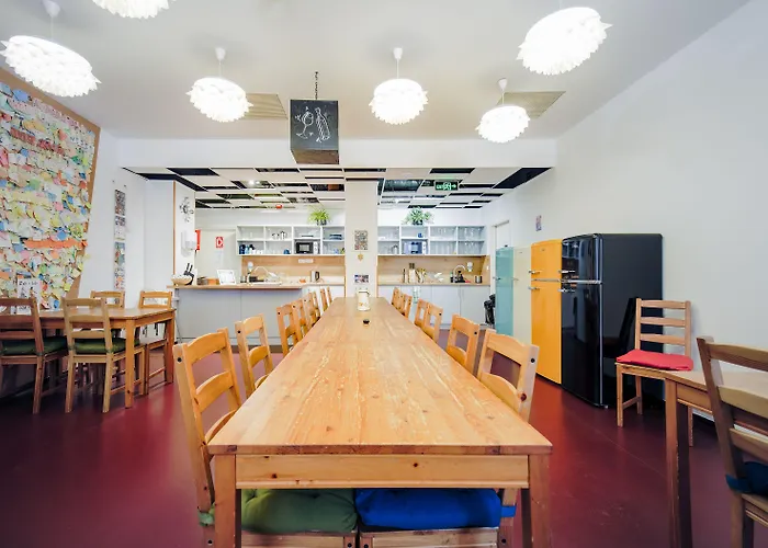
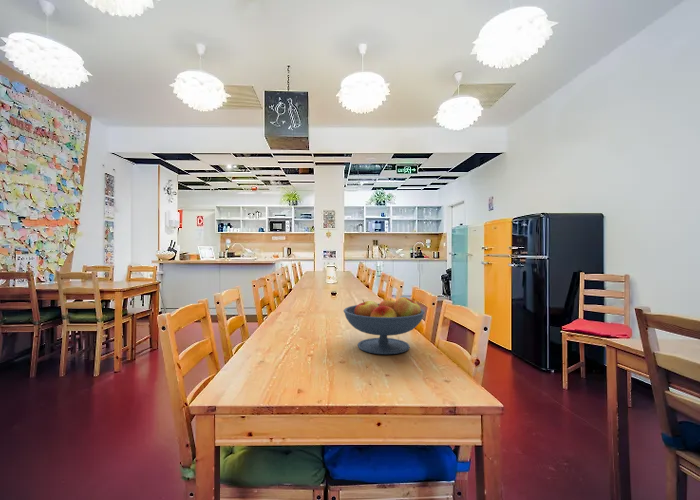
+ fruit bowl (383, 321)
